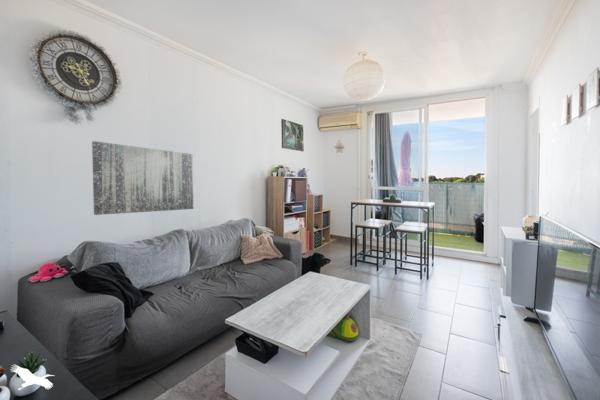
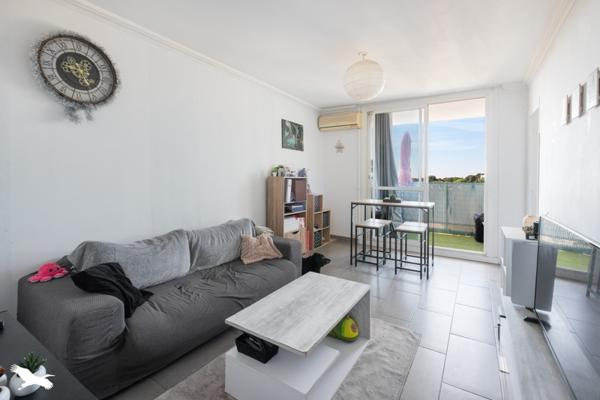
- wall art (150, 180)
